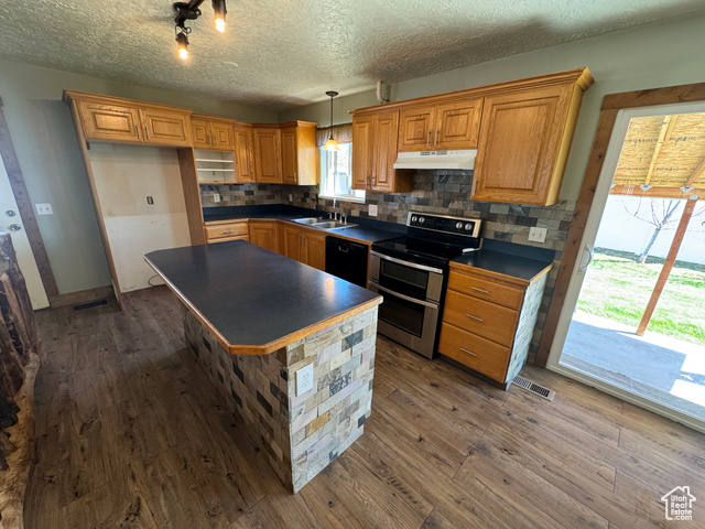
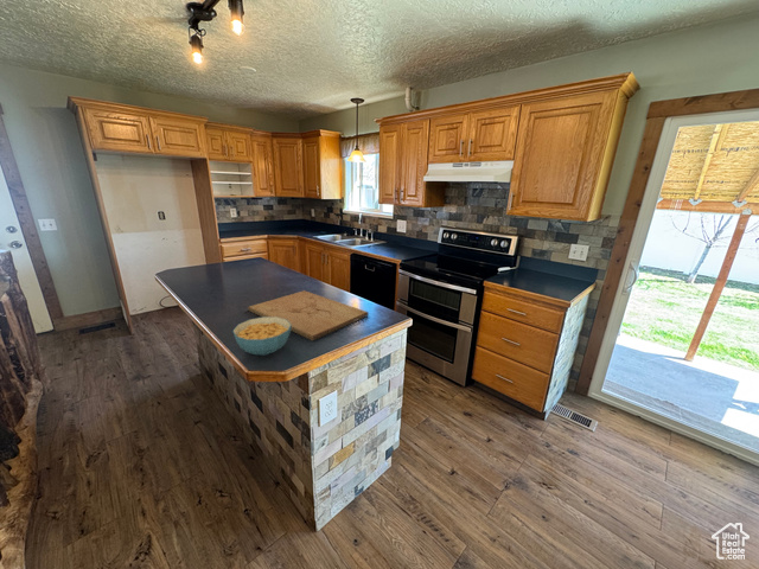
+ cereal bowl (263, 339)
+ cutting board (307, 311)
